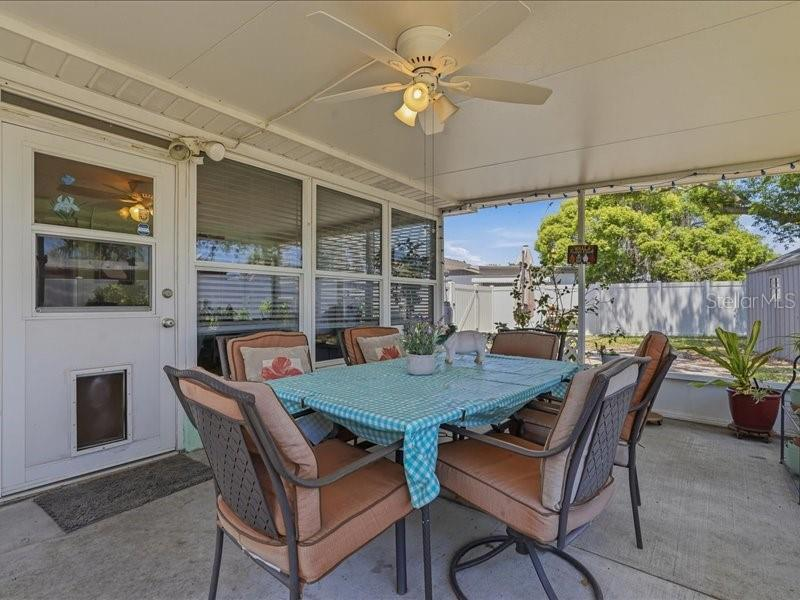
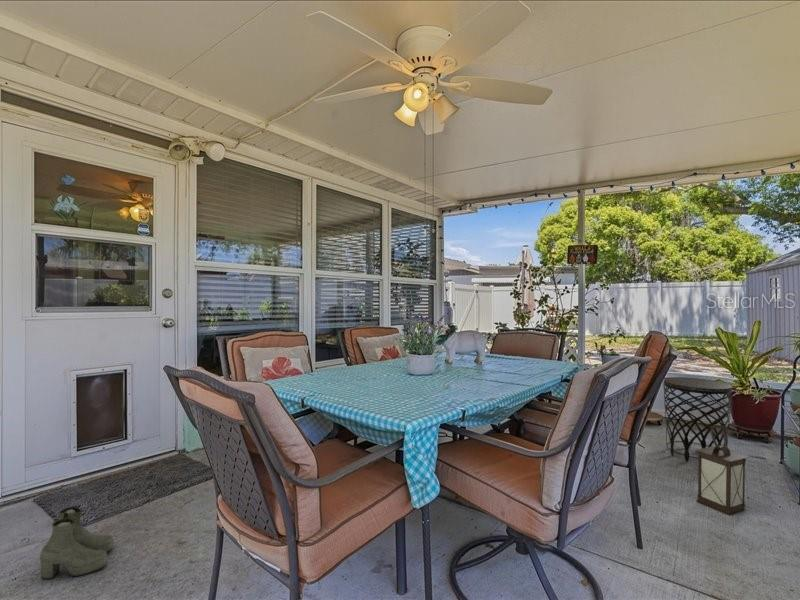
+ side table (695, 419)
+ lantern (721, 465)
+ boots (78, 537)
